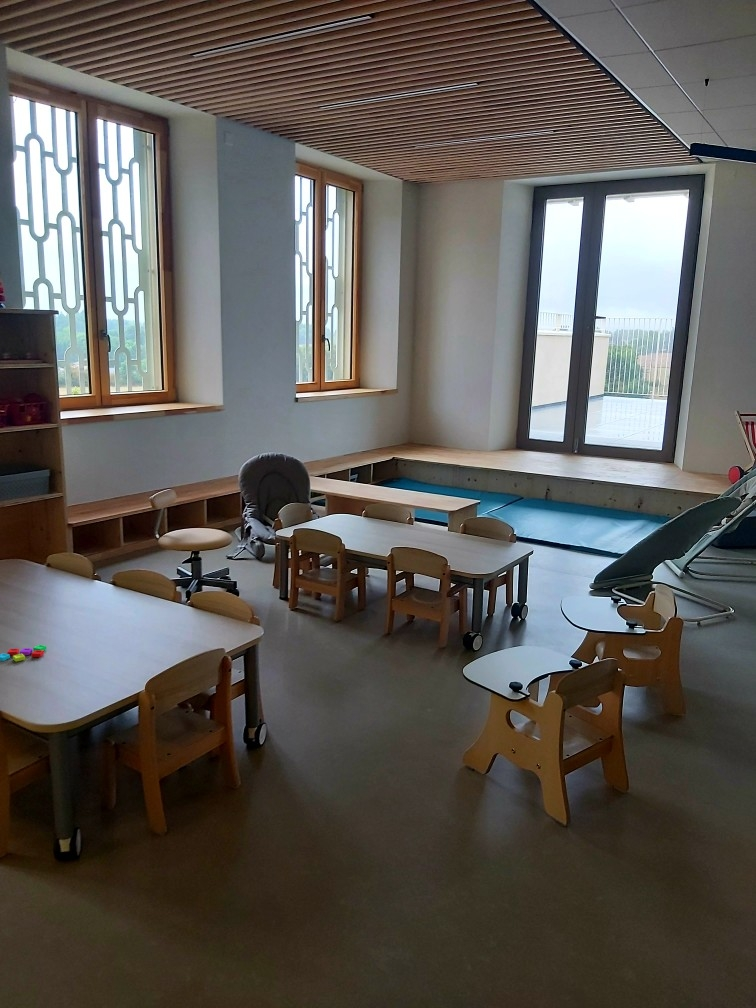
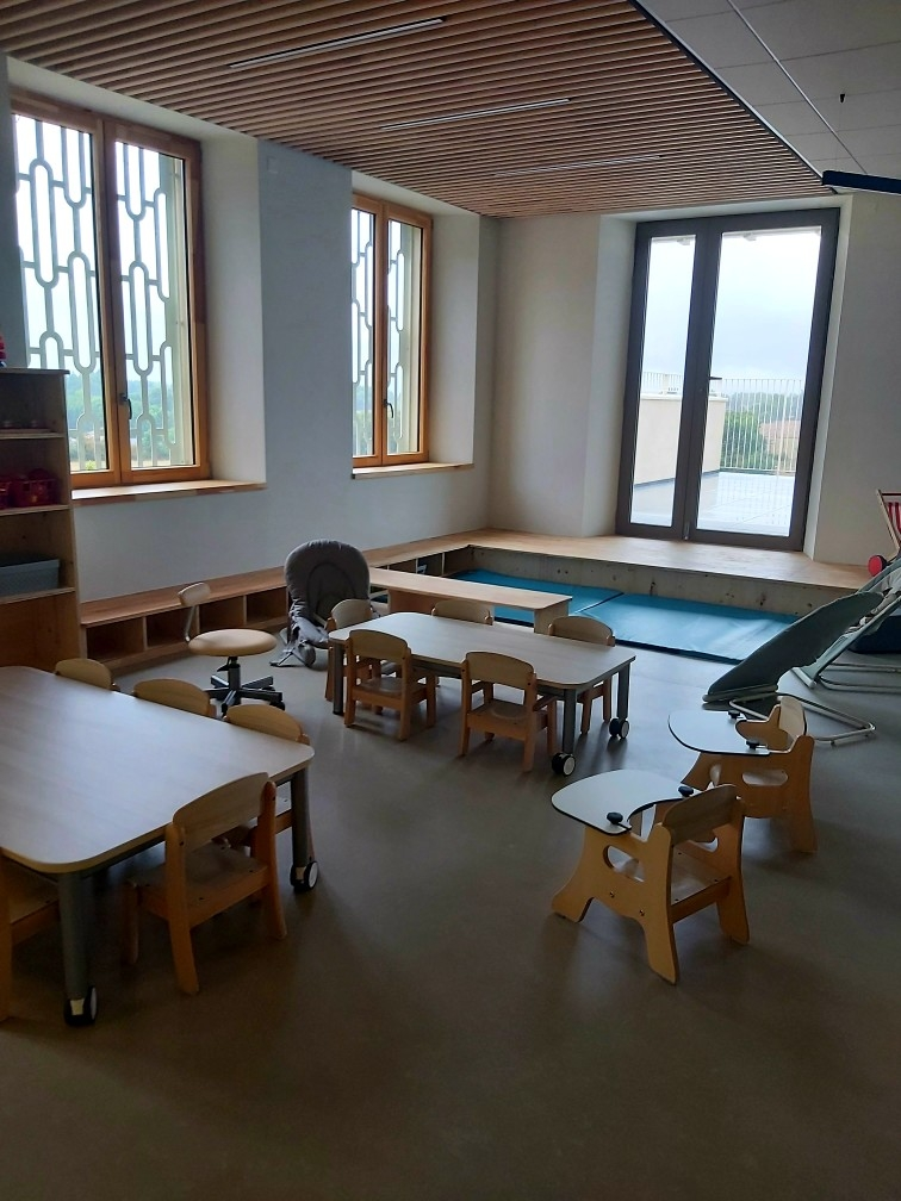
- toy blocks (22, 653)
